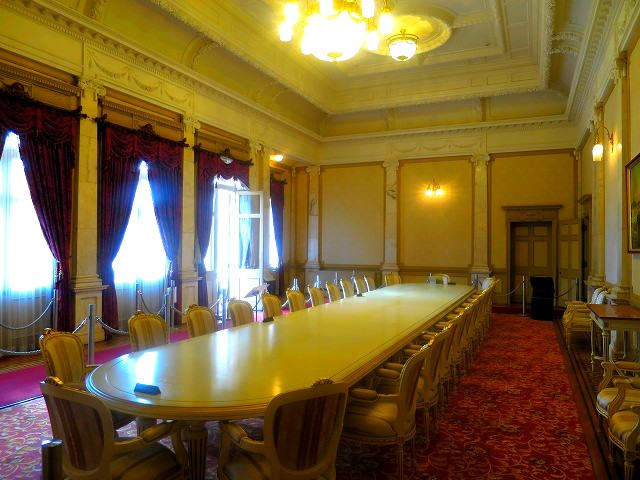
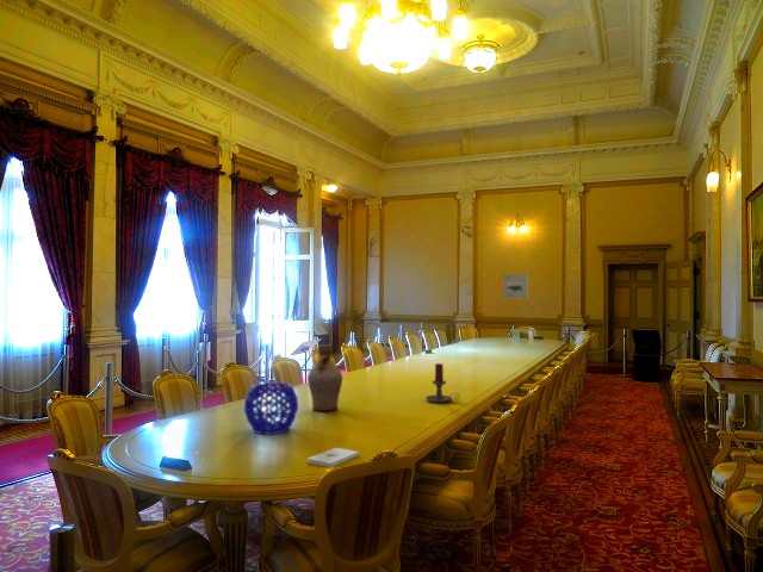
+ wall art (515, 286)
+ decorative bowl (271, 408)
+ vase (324, 377)
+ notepad (333, 456)
+ candle holder (442, 381)
